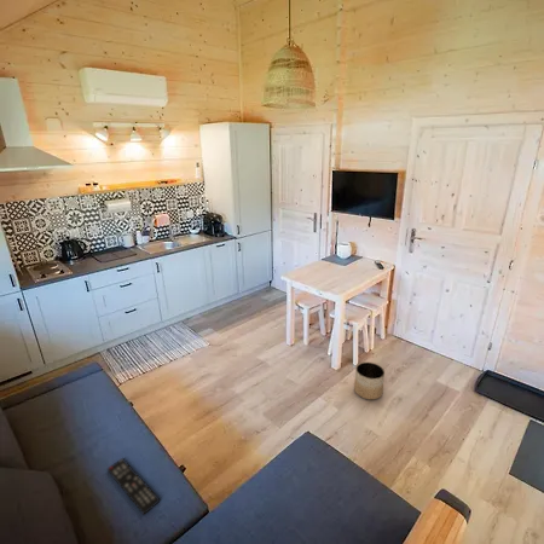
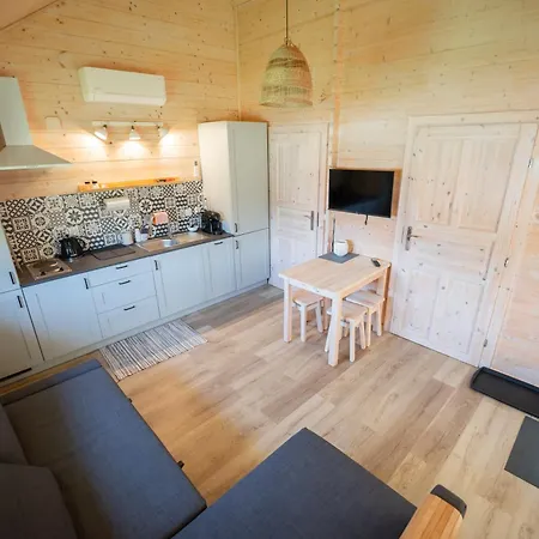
- remote control (132, 484)
- planter (369, 381)
